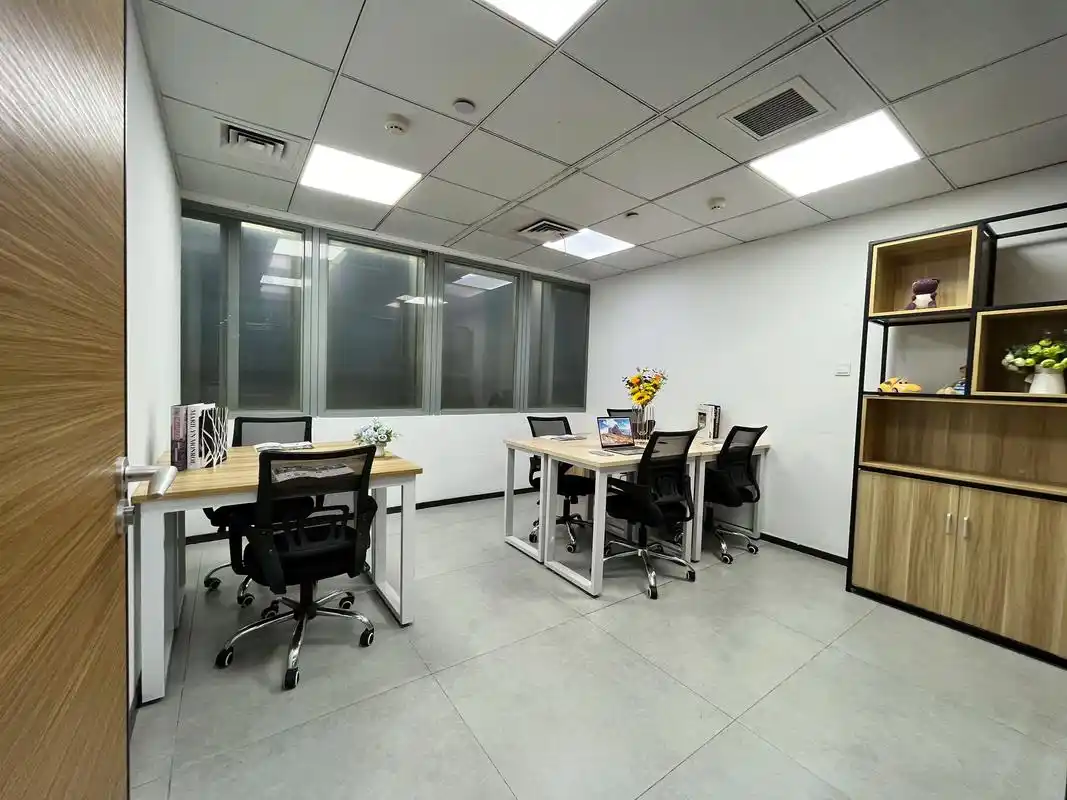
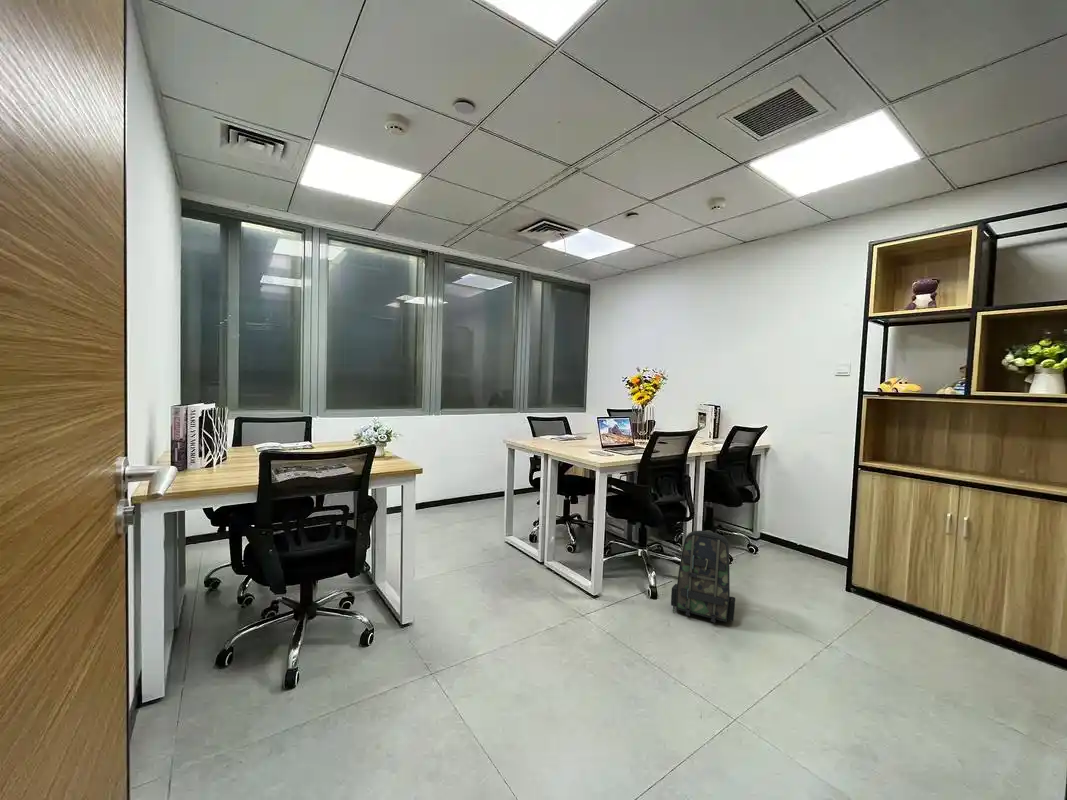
+ backpack (705, 571)
